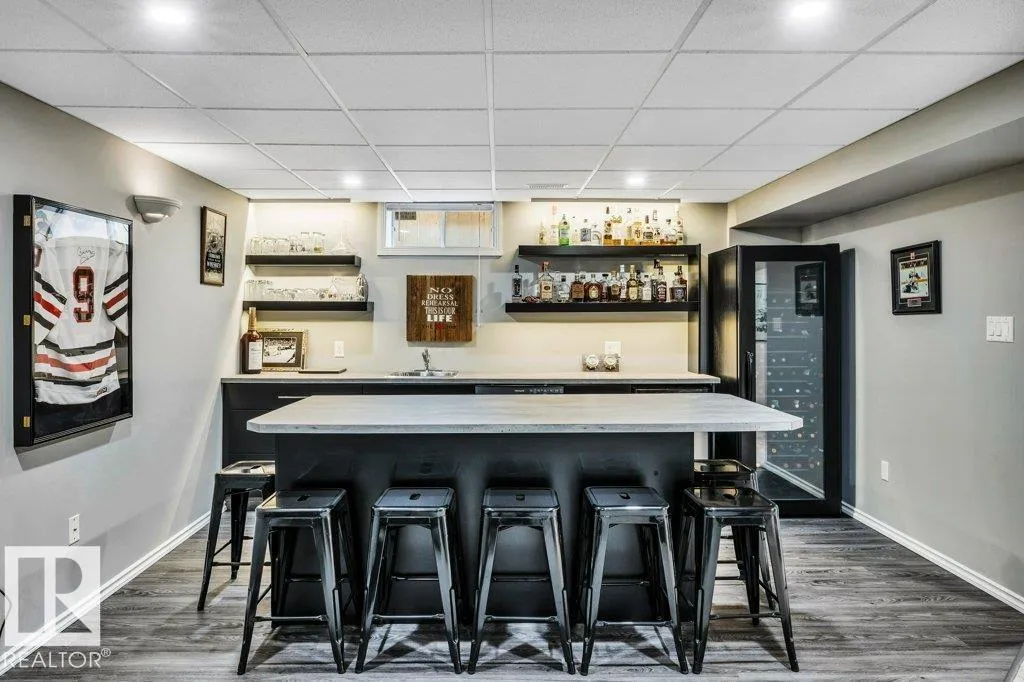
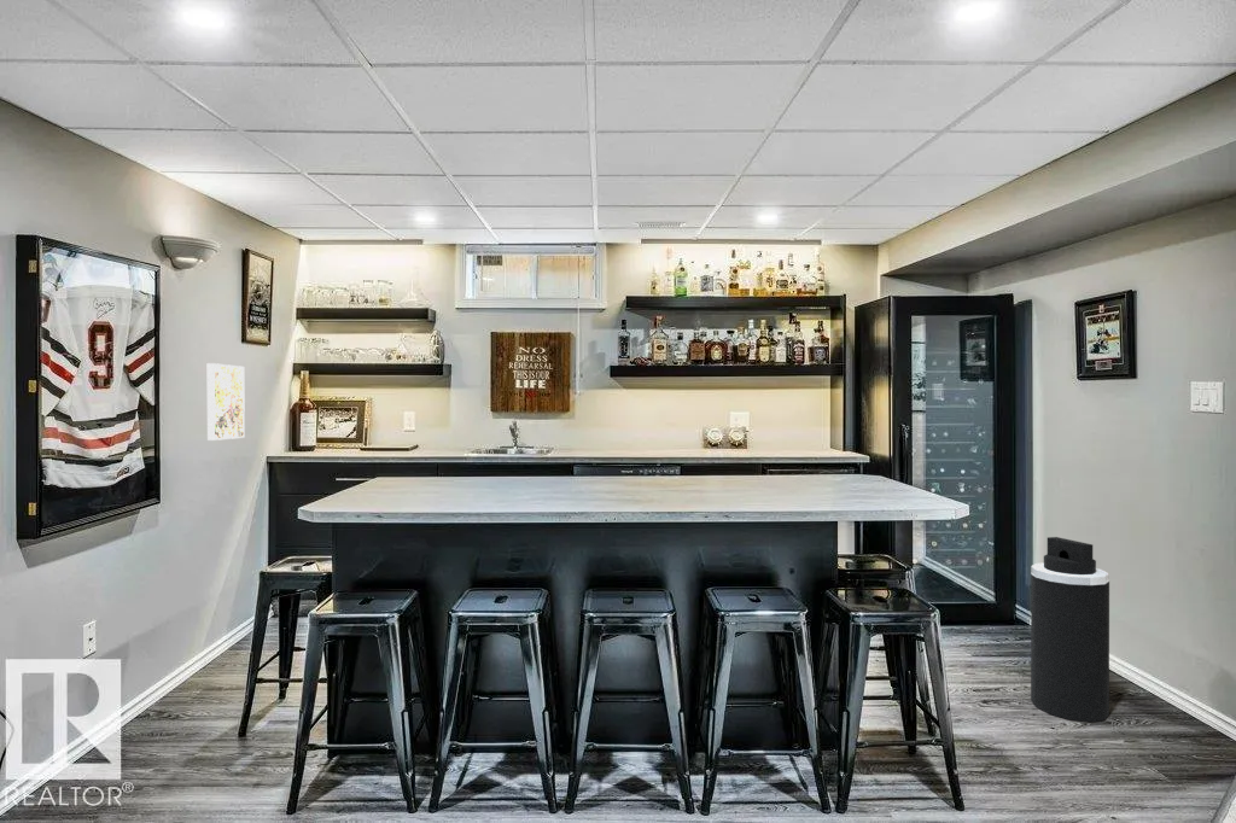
+ trash can (1068, 624)
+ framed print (226, 402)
